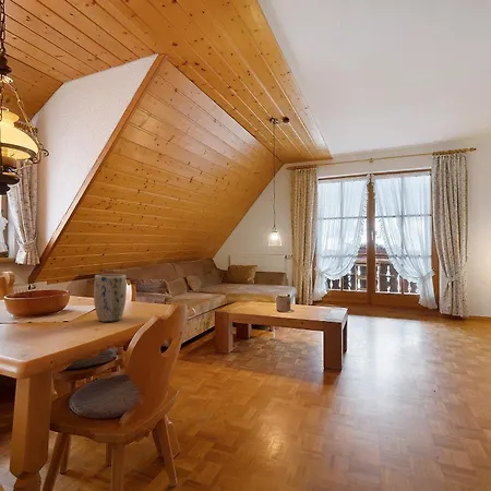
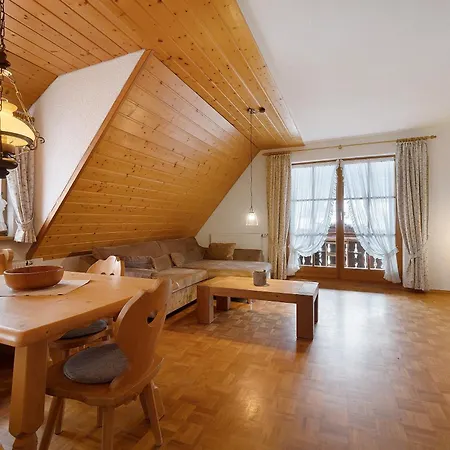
- plant pot (109, 297)
